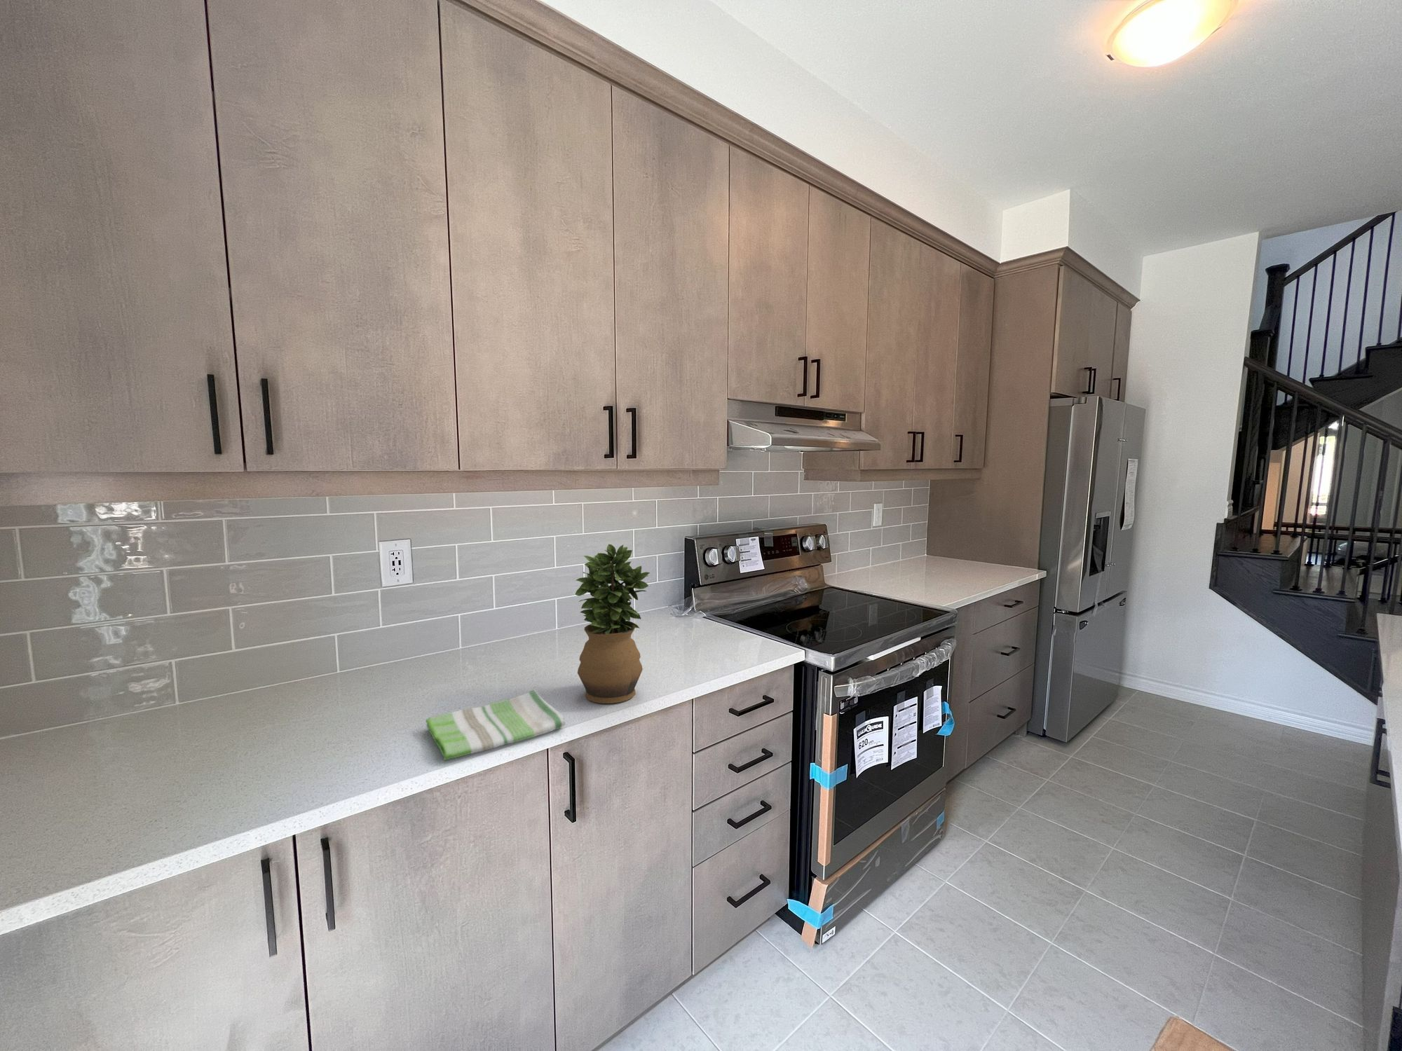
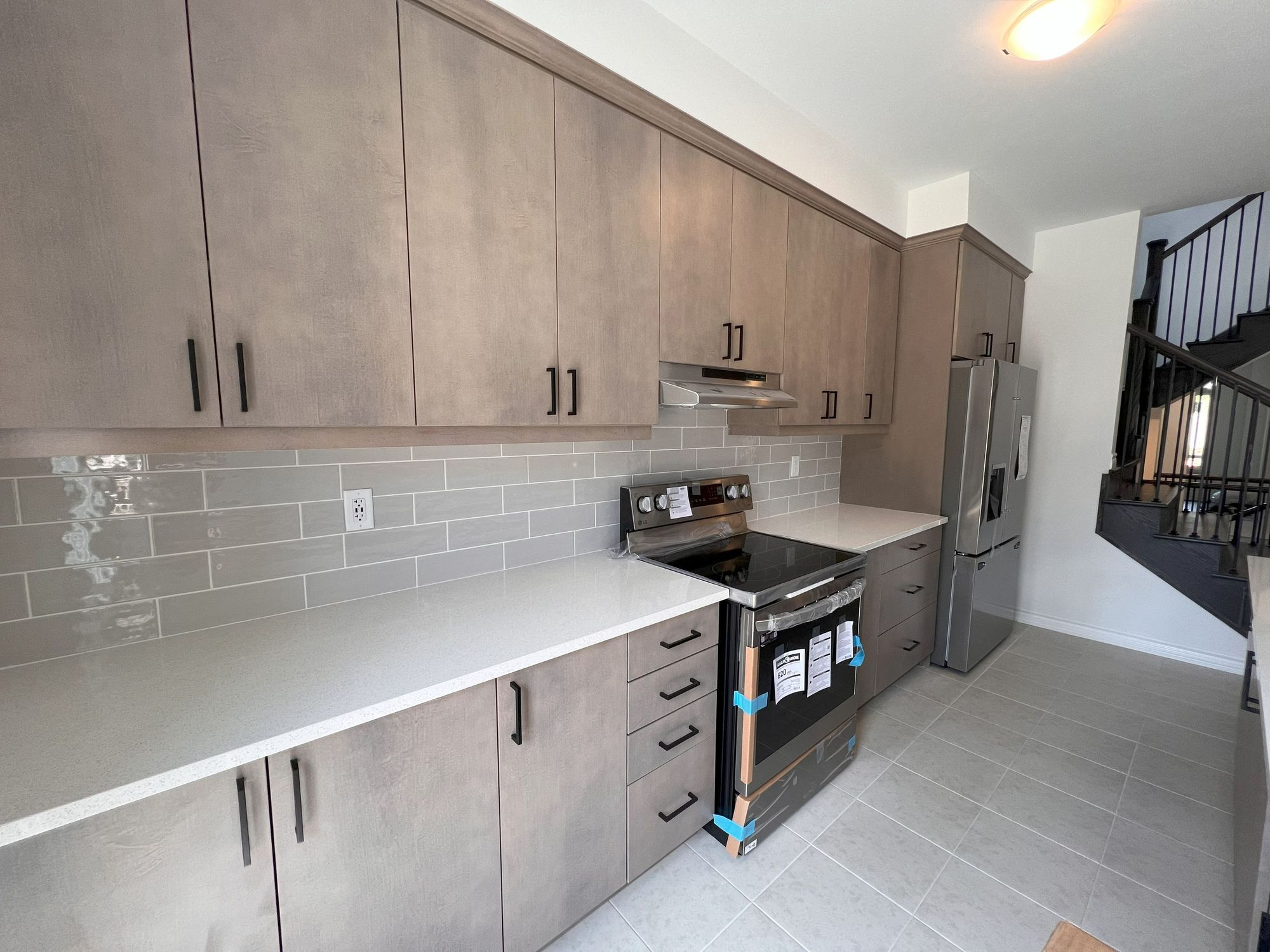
- dish towel (496, 721)
- potted plant (613, 617)
